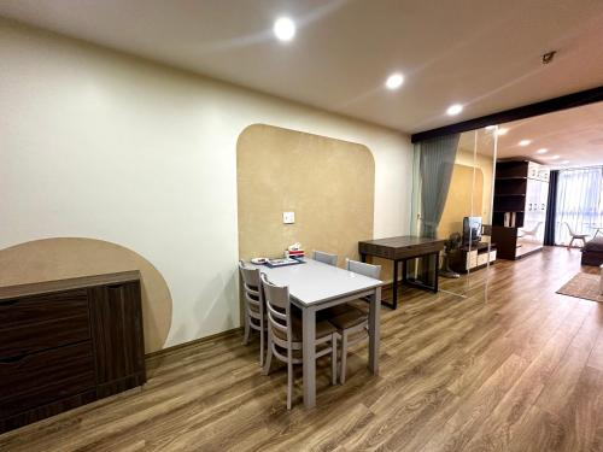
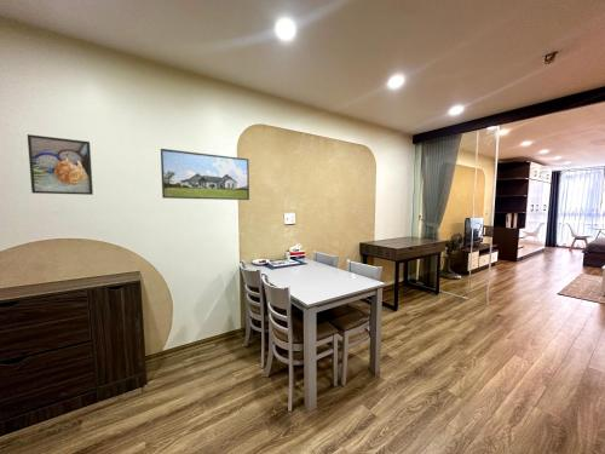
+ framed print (208, 177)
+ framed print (62, 166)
